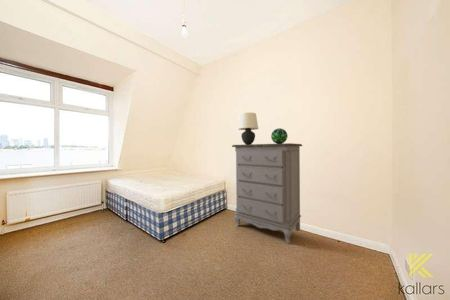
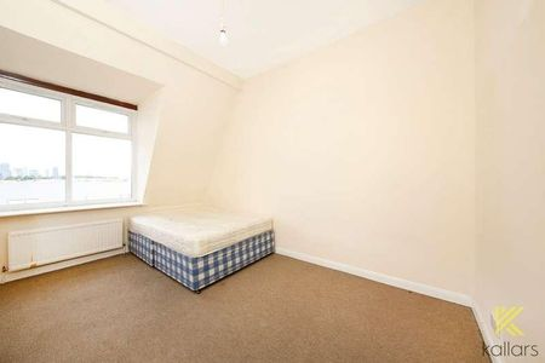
- table lamp (248, 129)
- decorative sphere (279, 136)
- dresser (265, 186)
